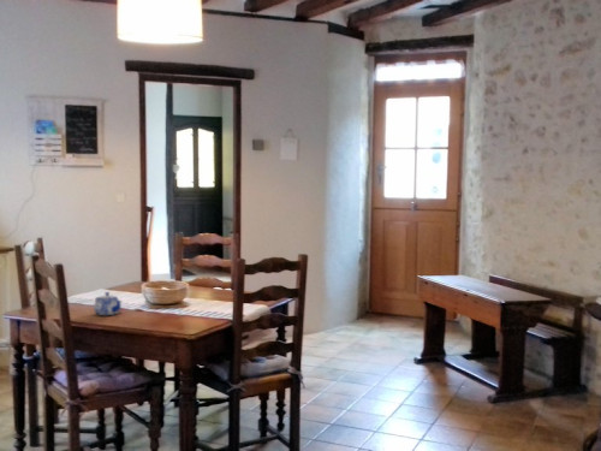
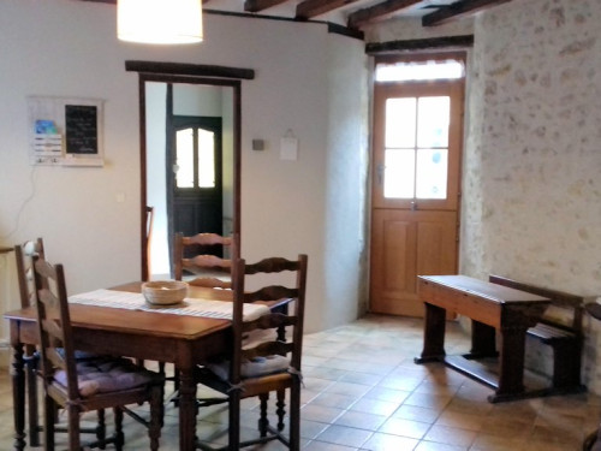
- teapot (108, 303)
